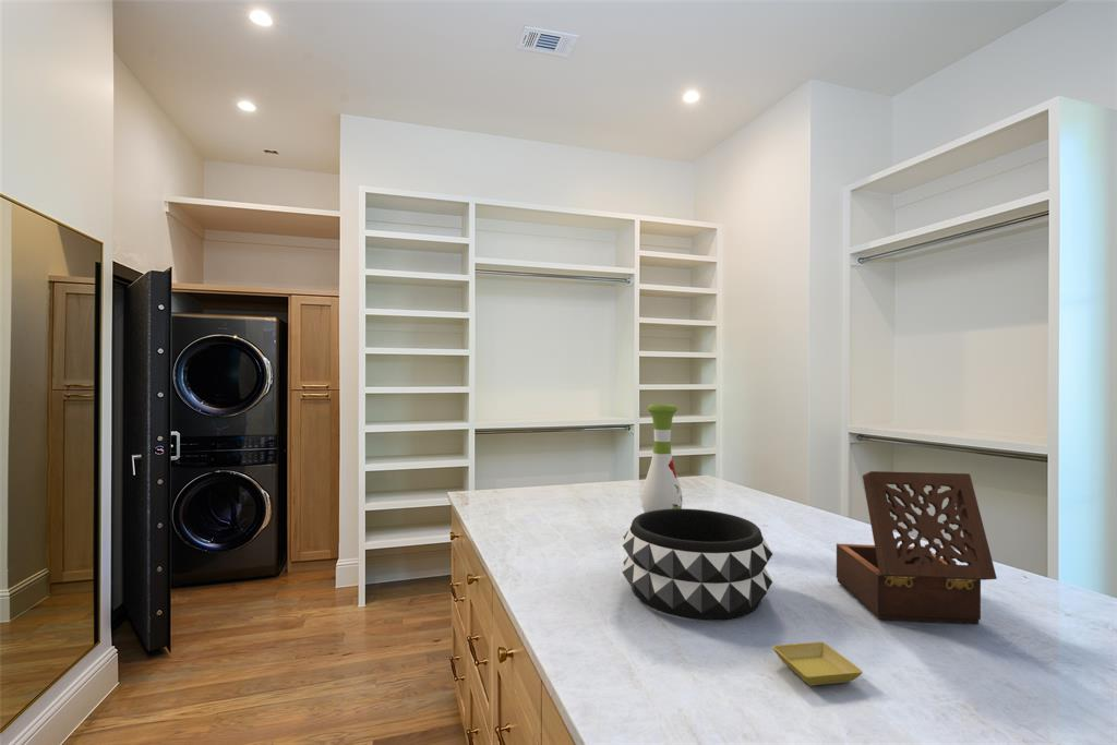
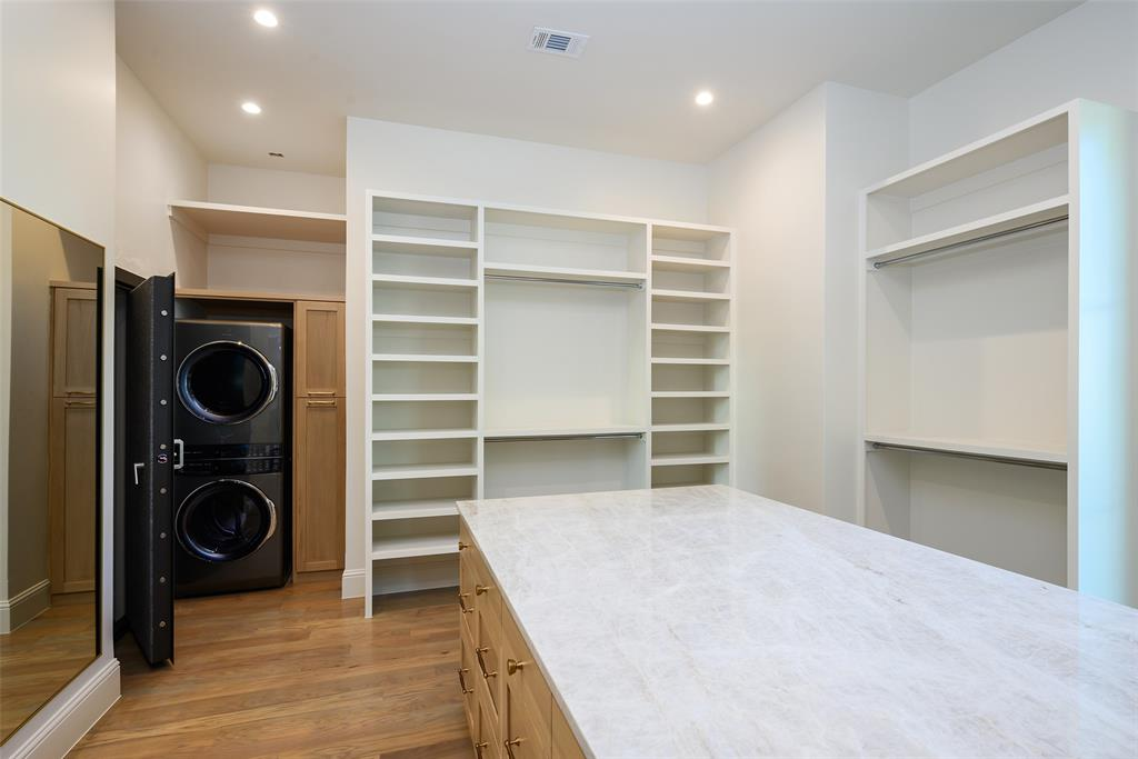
- saucer (815, 664)
- decorative bowl (694, 557)
- jewelry box (906, 537)
- vase (661, 471)
